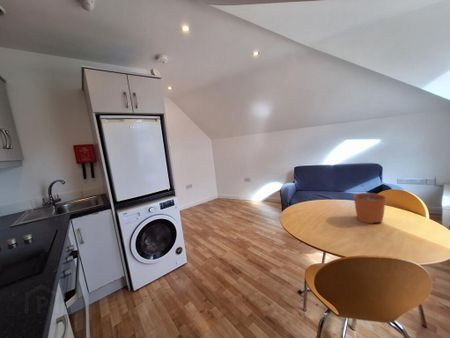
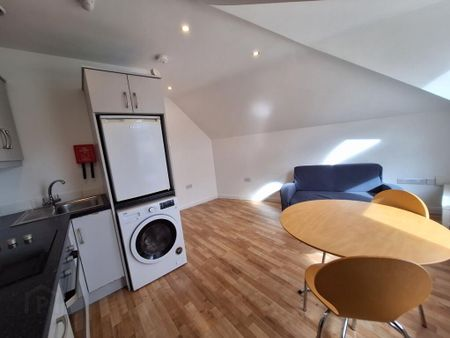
- plant pot (369, 202)
